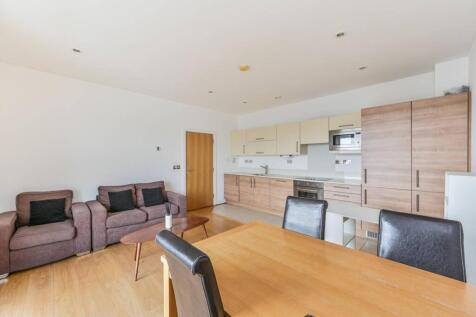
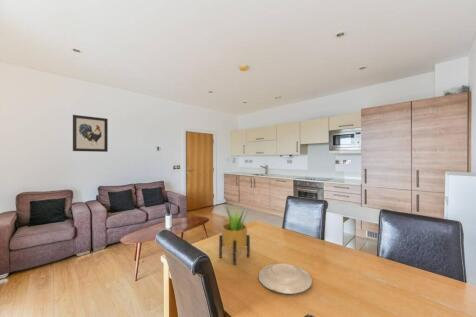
+ potted plant (234, 231)
+ plate (284, 273)
+ wall art (90, 134)
